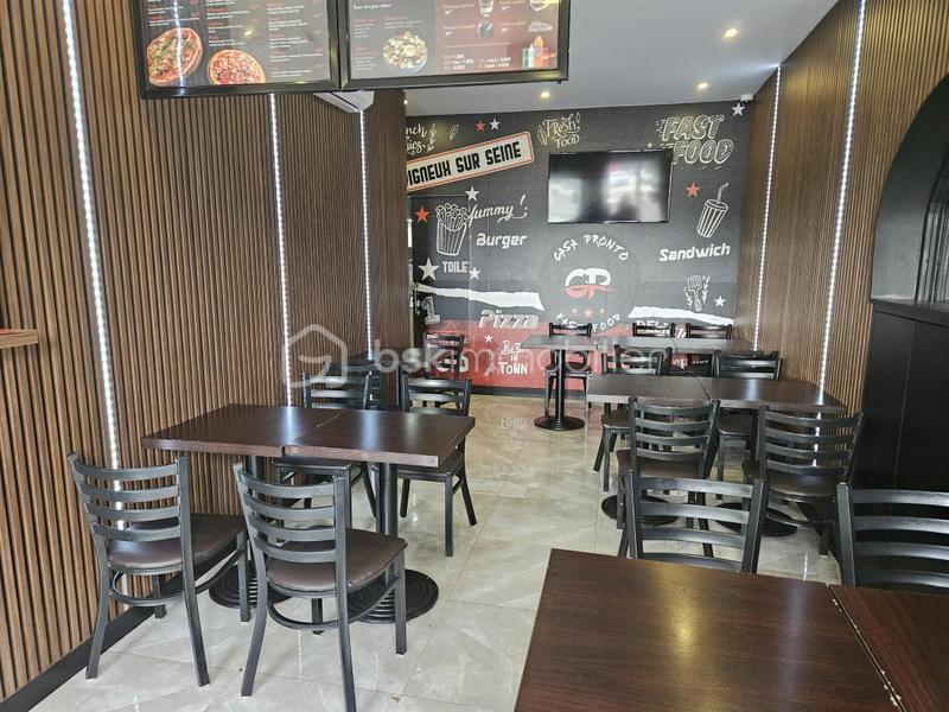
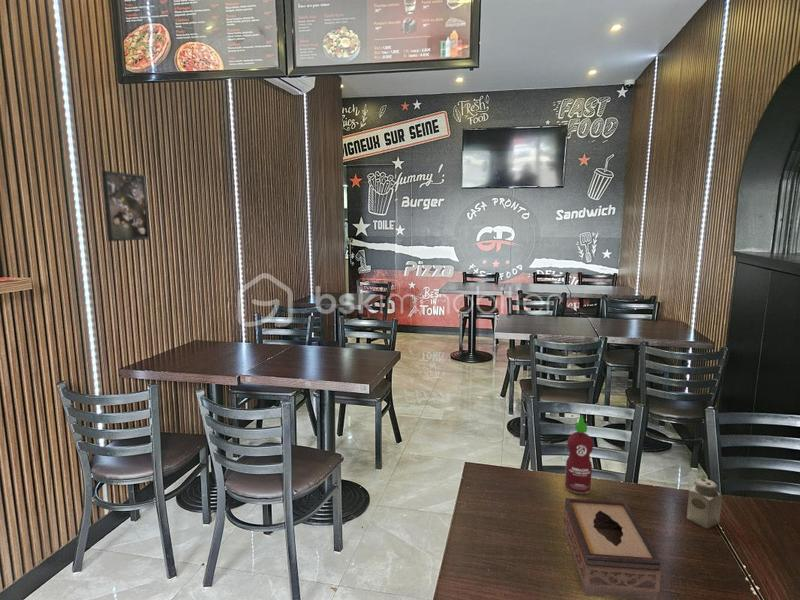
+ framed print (127, 207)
+ salt shaker (704, 501)
+ hot sauce (579, 452)
+ tissue box (606, 544)
